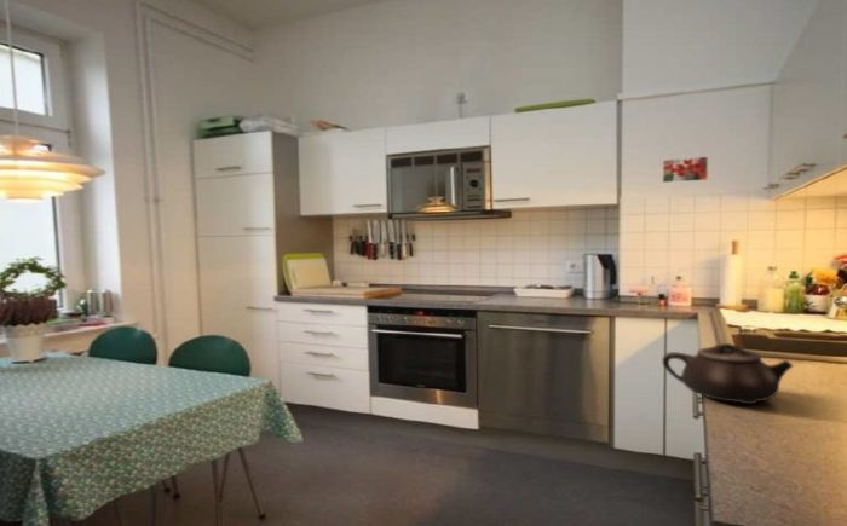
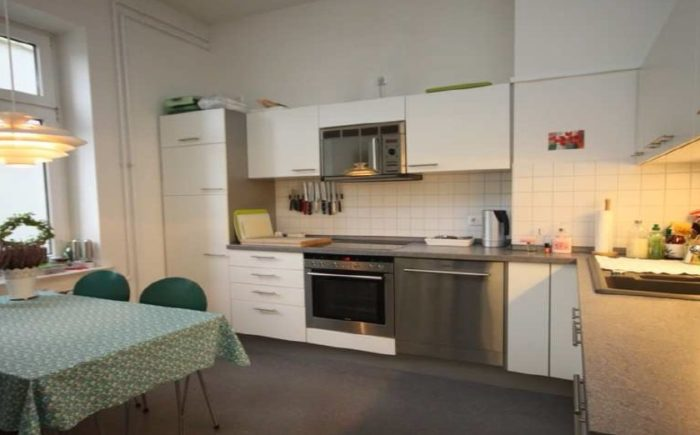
- teapot (725, 368)
